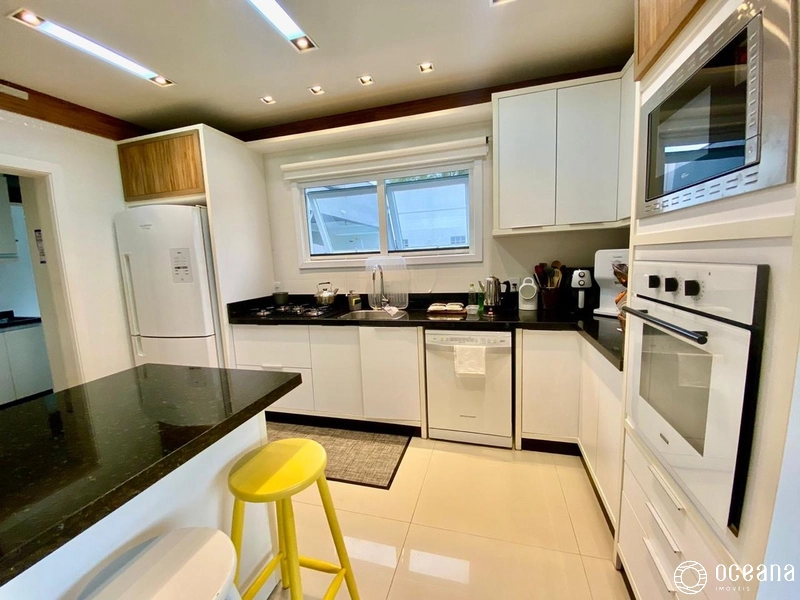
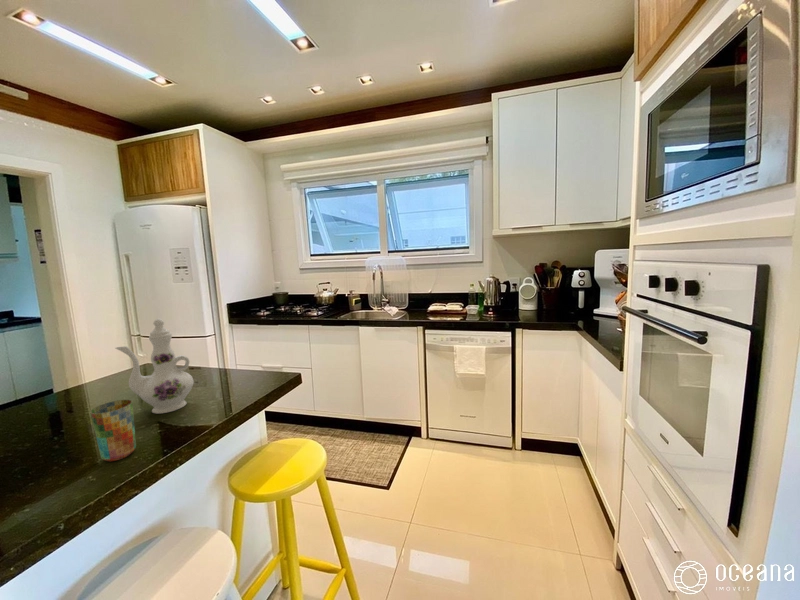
+ cup (115, 430)
+ chinaware (156, 365)
